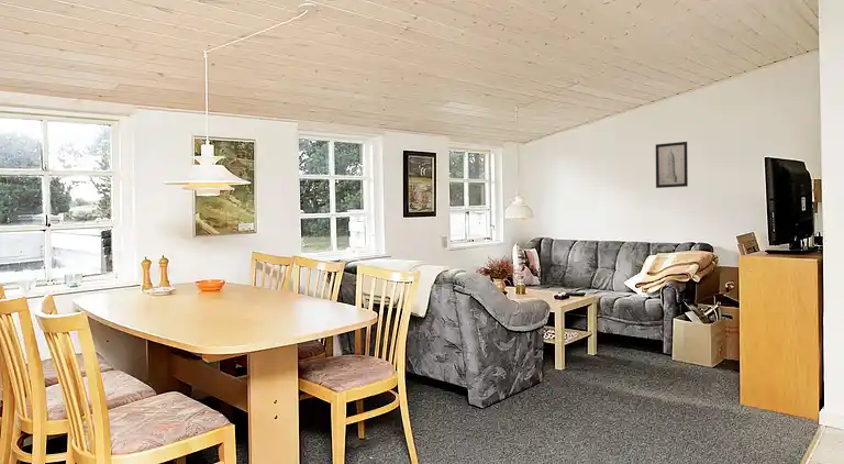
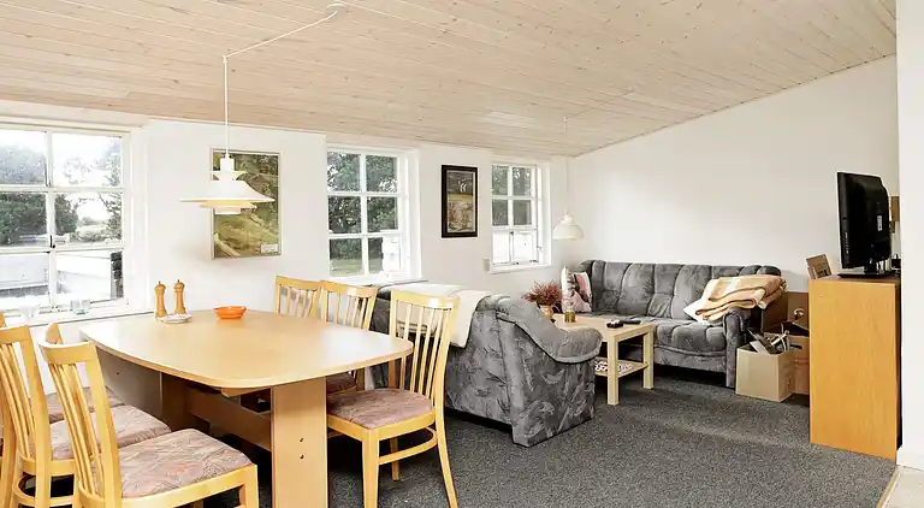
- wall art (670, 165)
